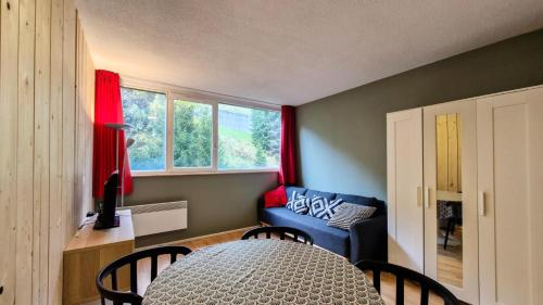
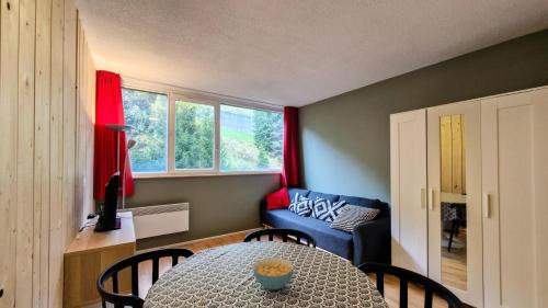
+ cereal bowl (273, 276)
